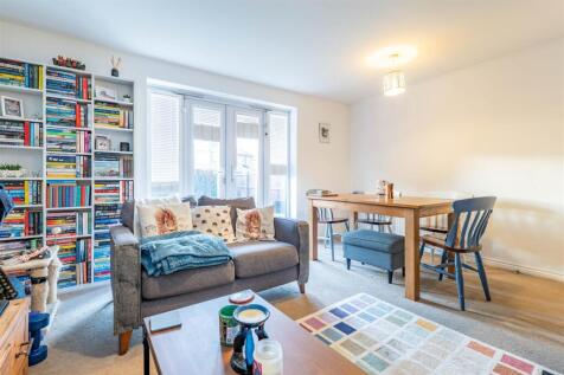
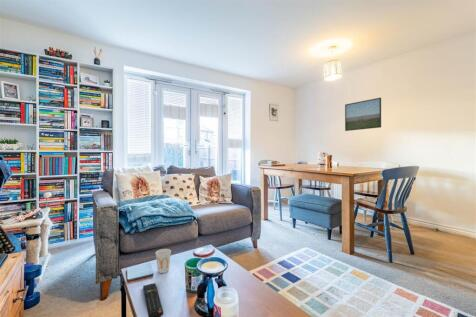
+ cup (163, 261)
+ remote control (152, 299)
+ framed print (362, 115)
